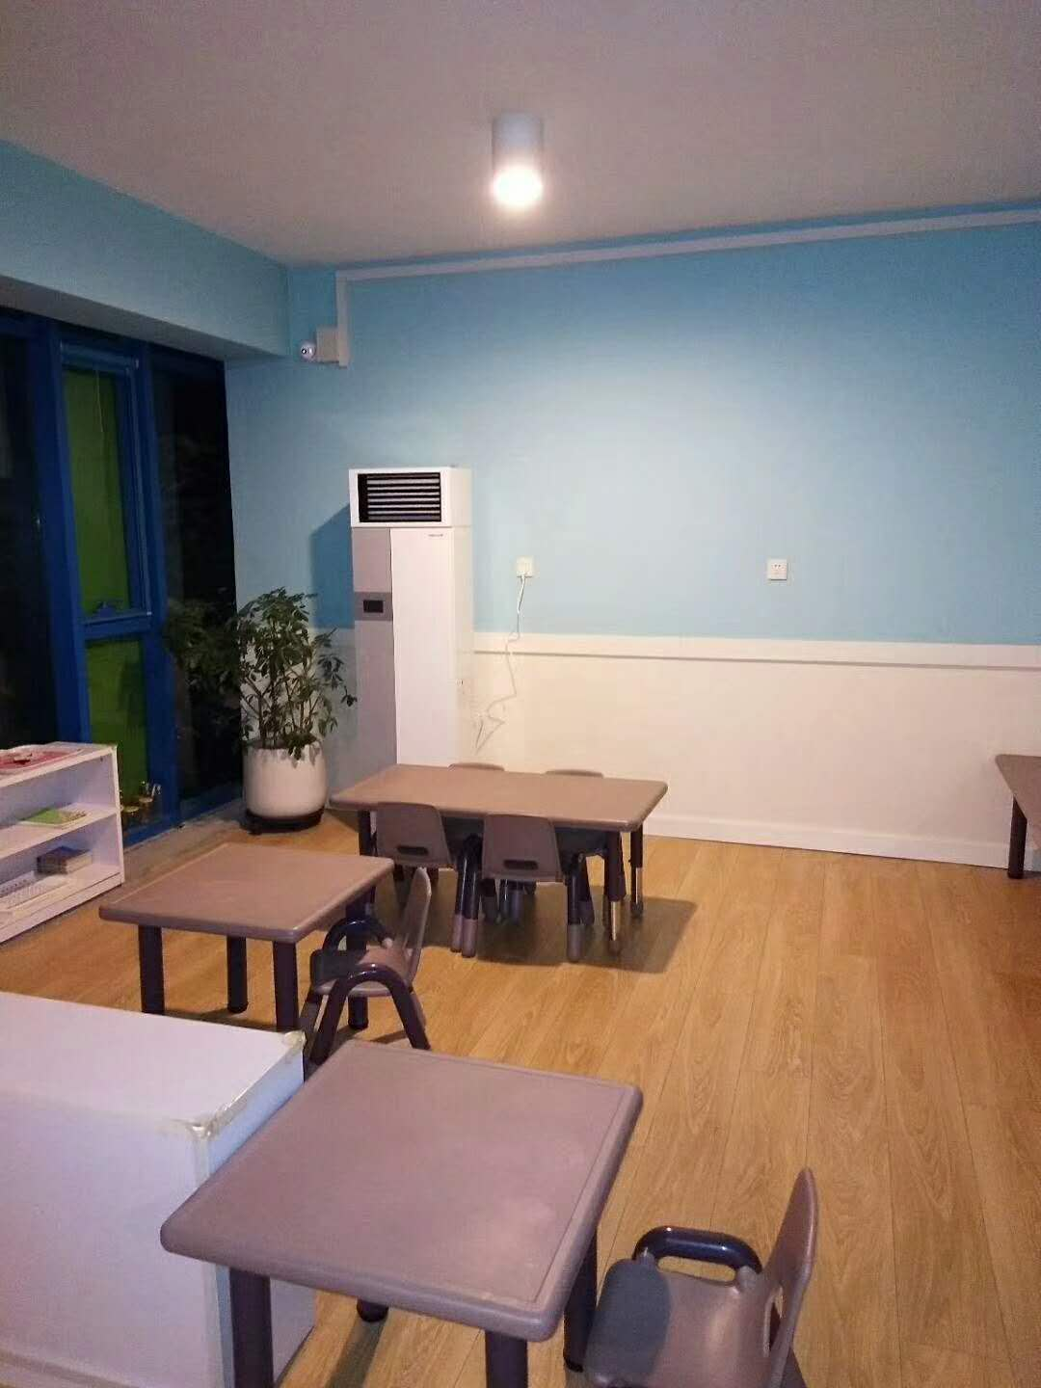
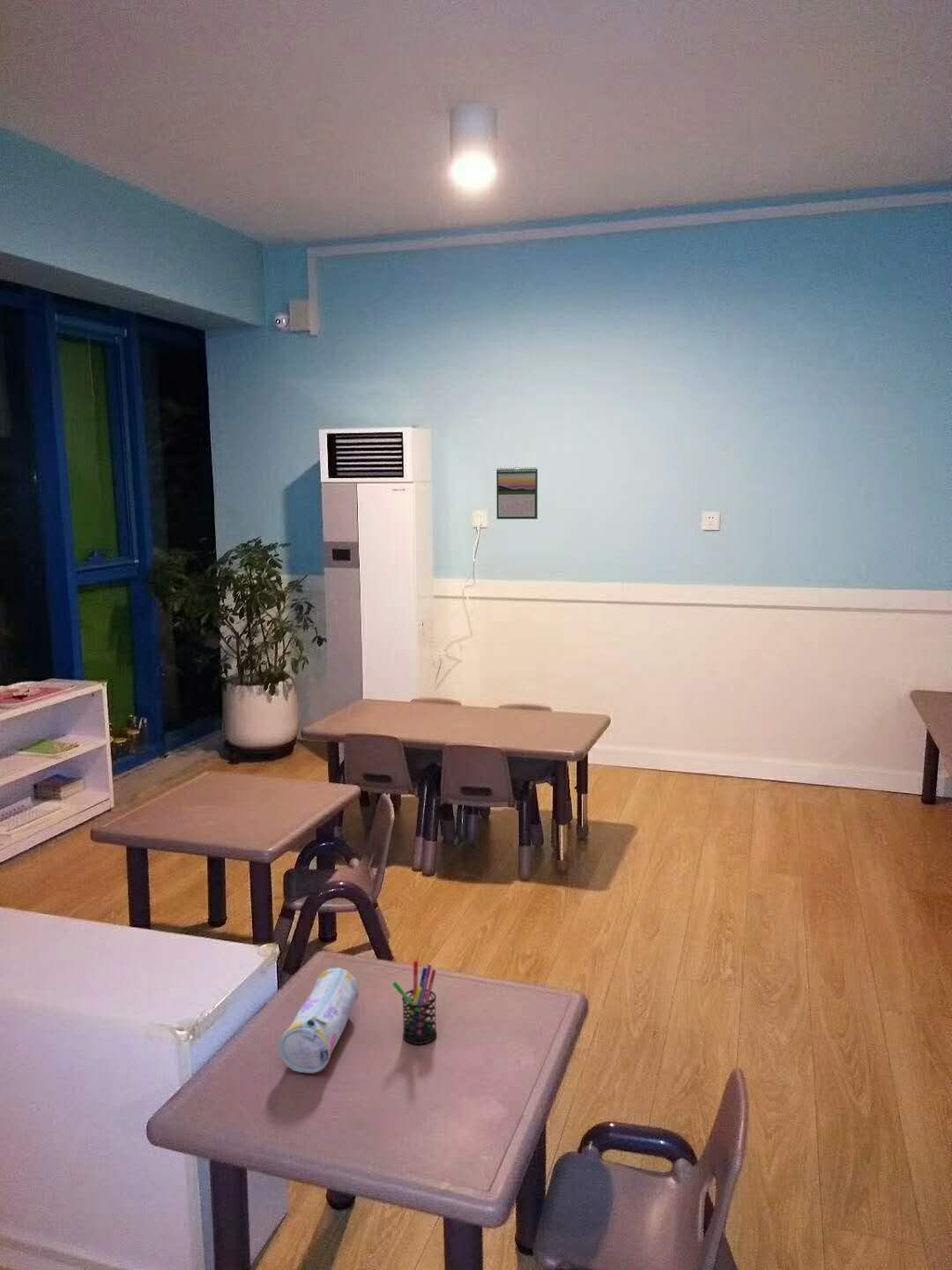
+ pen holder (414, 1001)
+ calendar (517, 493)
+ pencil case (321, 1017)
